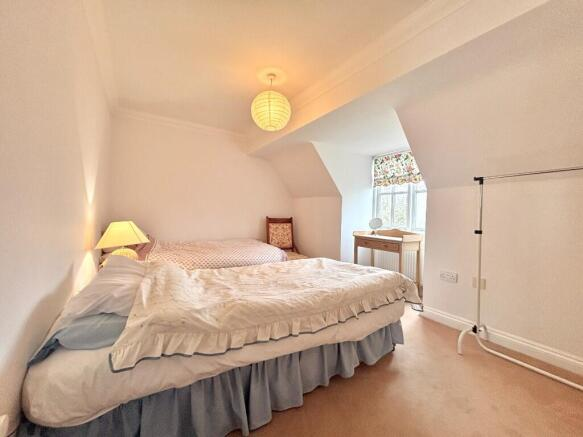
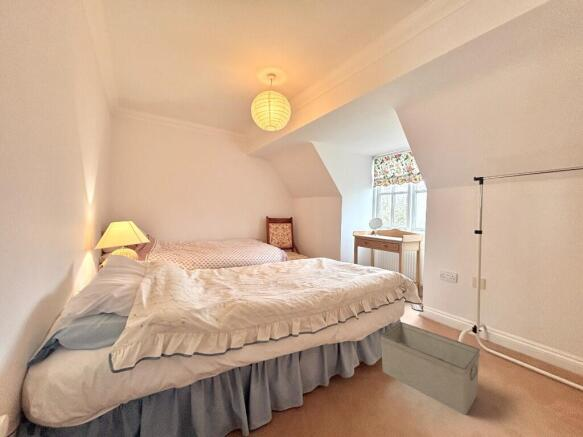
+ storage bin (427, 362)
